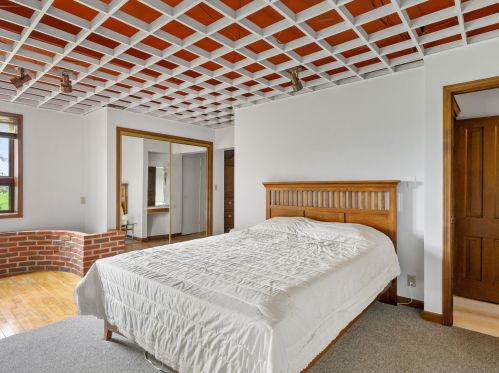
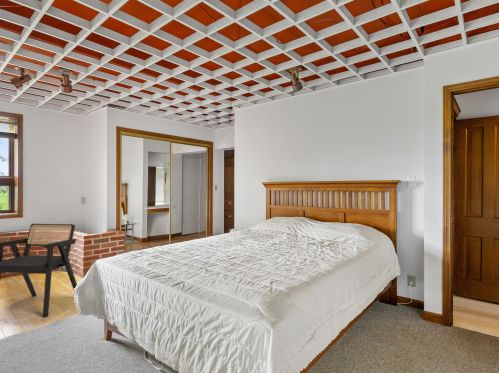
+ armchair (39, 265)
